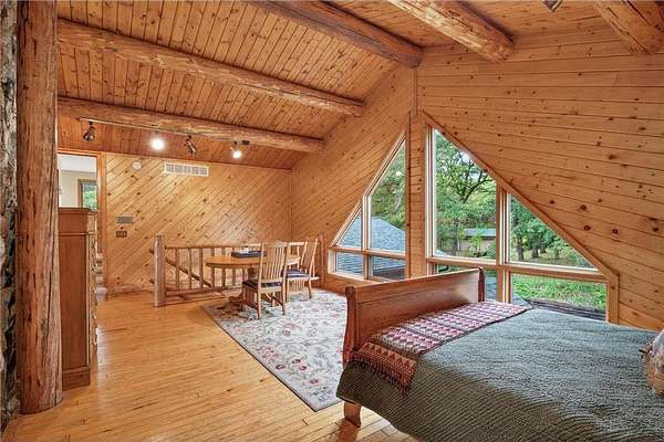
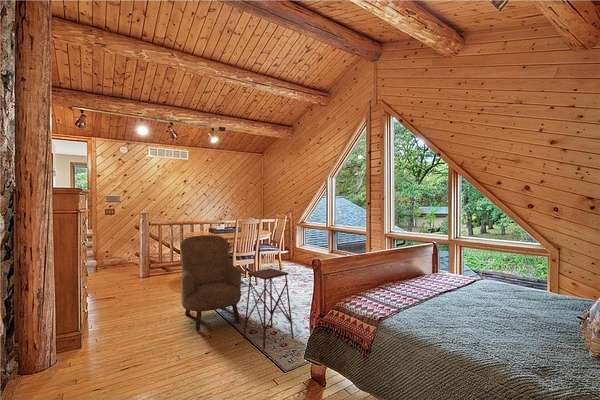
+ armchair (209, 276)
+ side table (270, 305)
